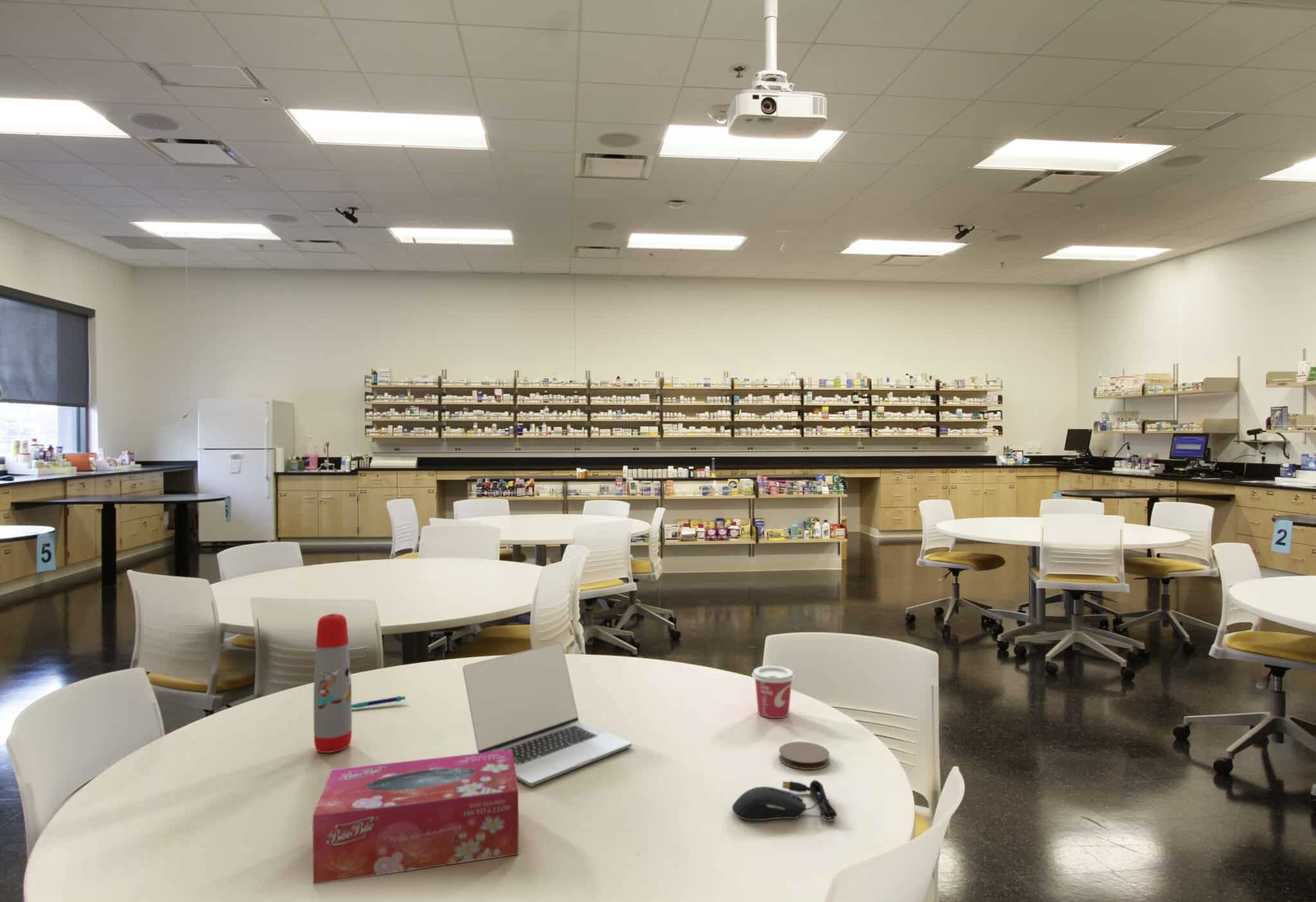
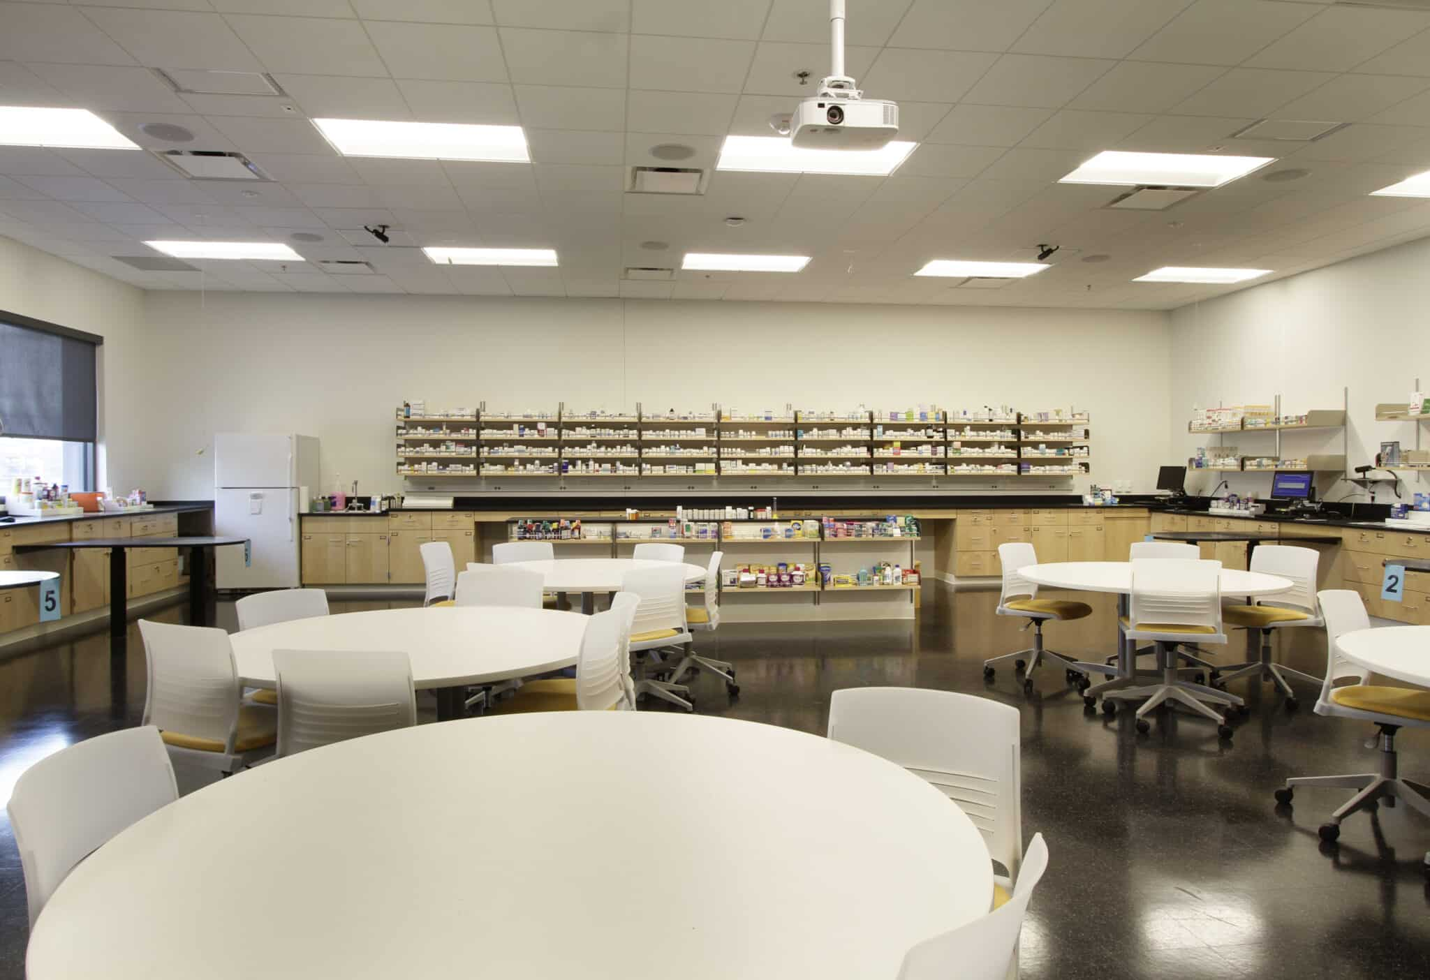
- pen (375, 702)
- tissue box (422, 810)
- coaster (804, 755)
- cup (773, 692)
- laptop (547, 706)
- computer mouse (781, 793)
- water bottle (332, 680)
